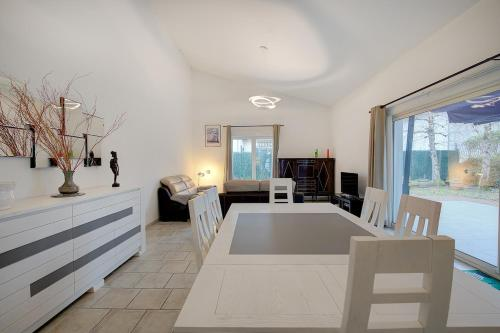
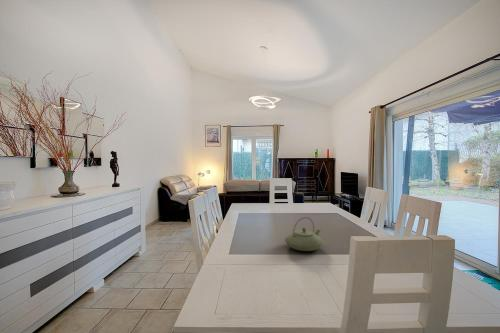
+ teapot (305, 231)
